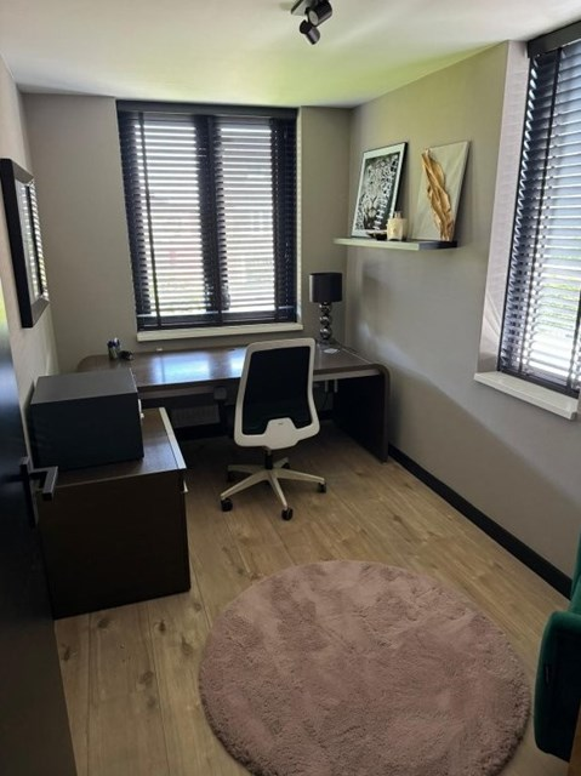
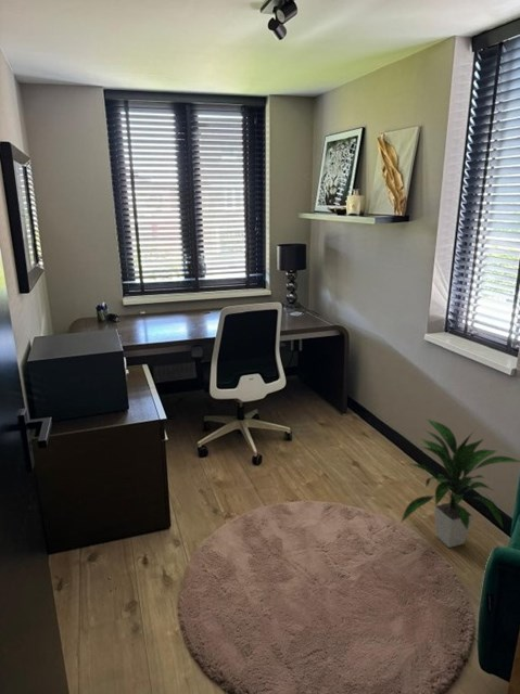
+ indoor plant (451, 483)
